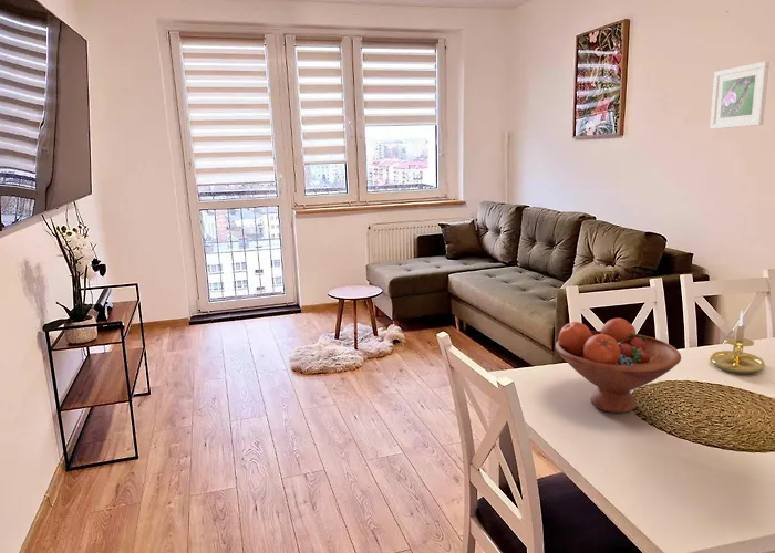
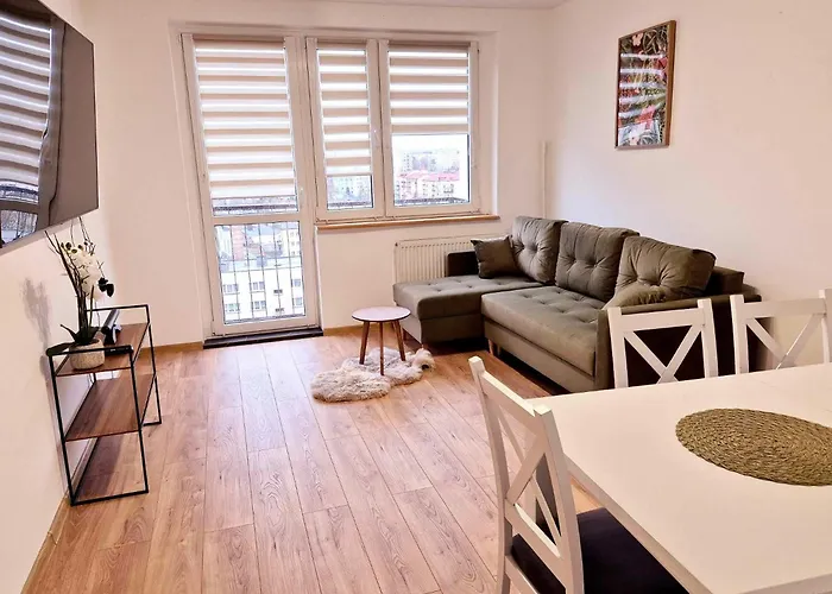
- fruit bowl (614, 365)
- candle holder (740, 337)
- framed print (737, 97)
